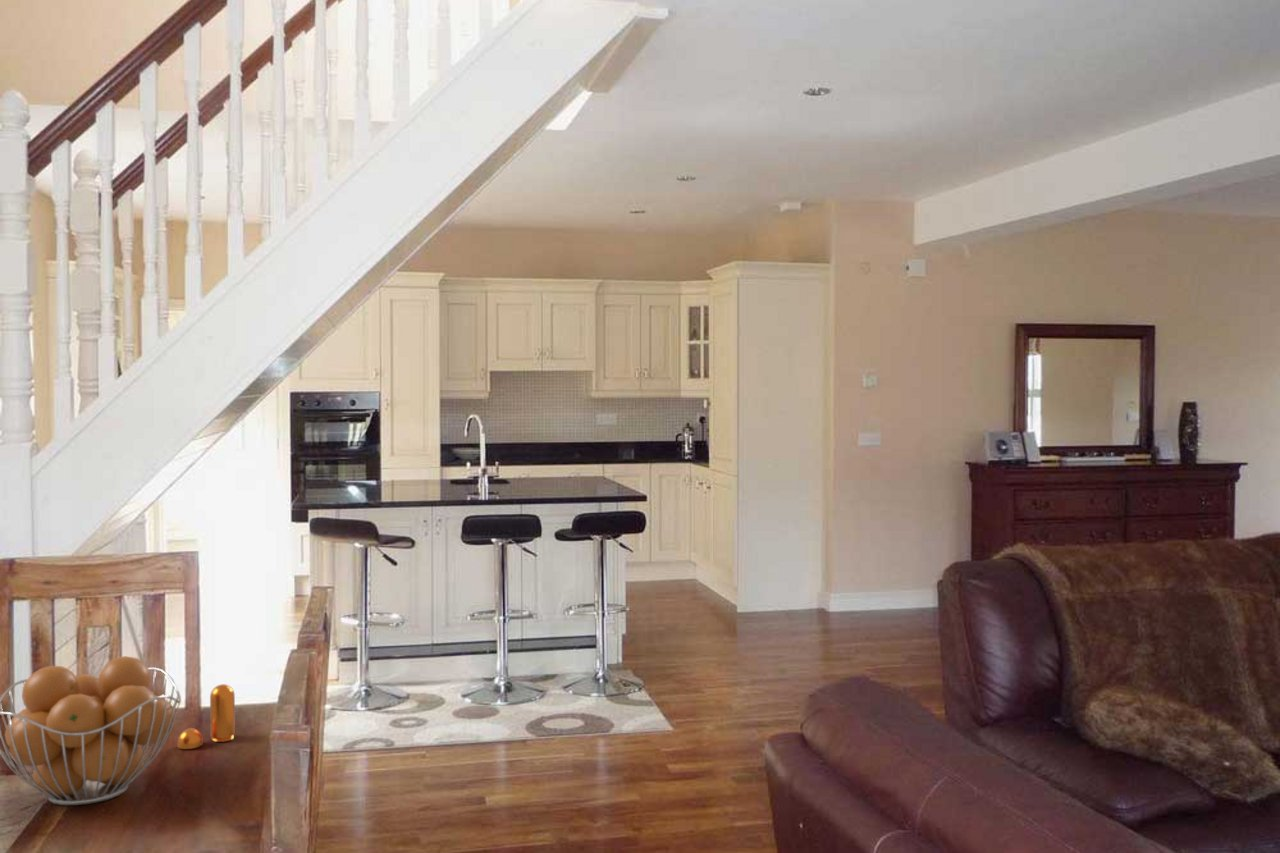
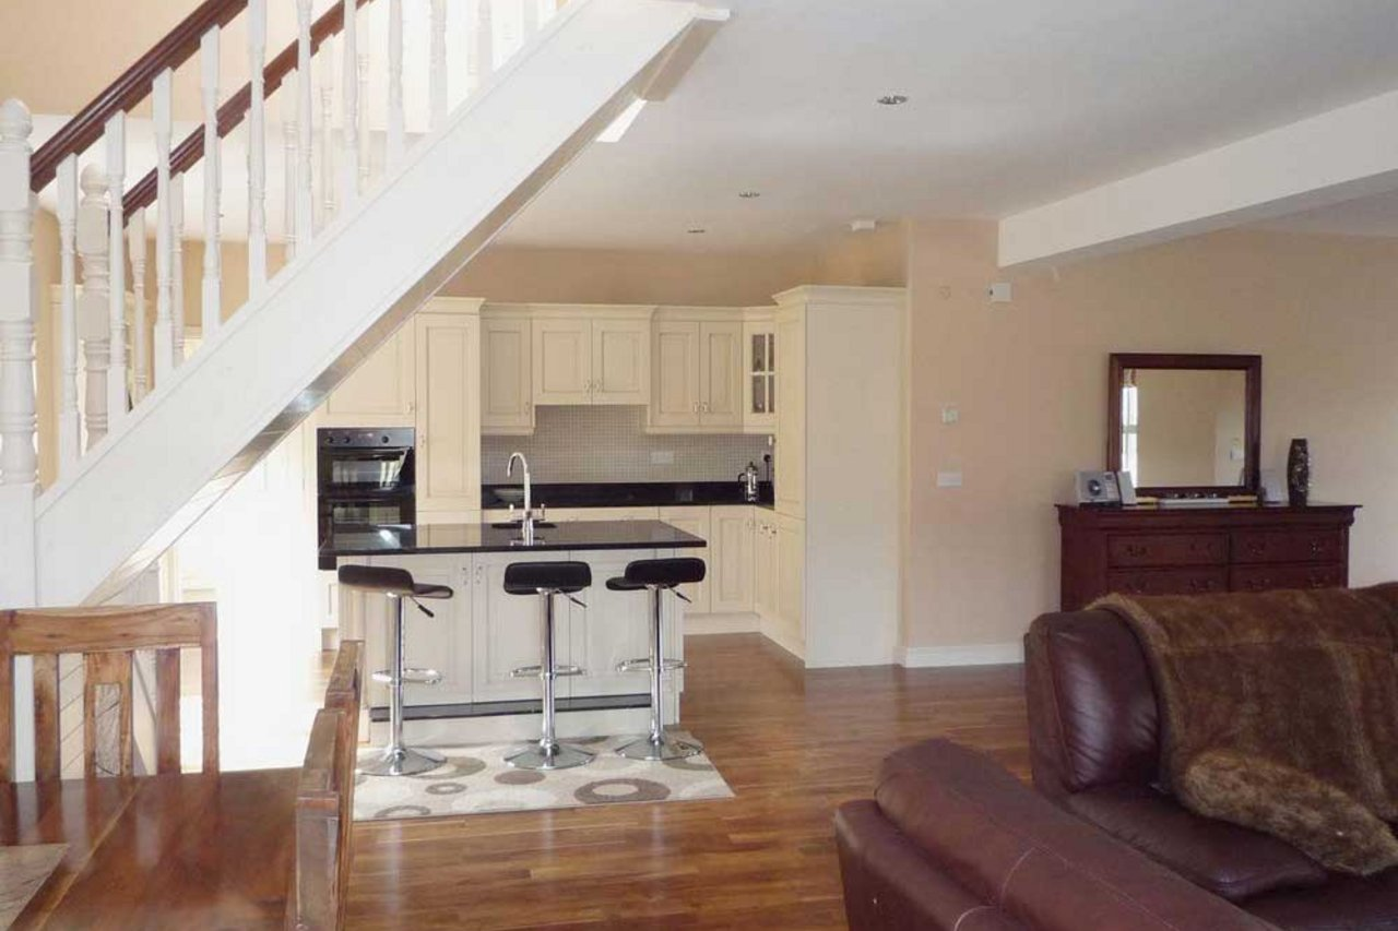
- pepper shaker (210, 714)
- fruit basket (87, 727)
